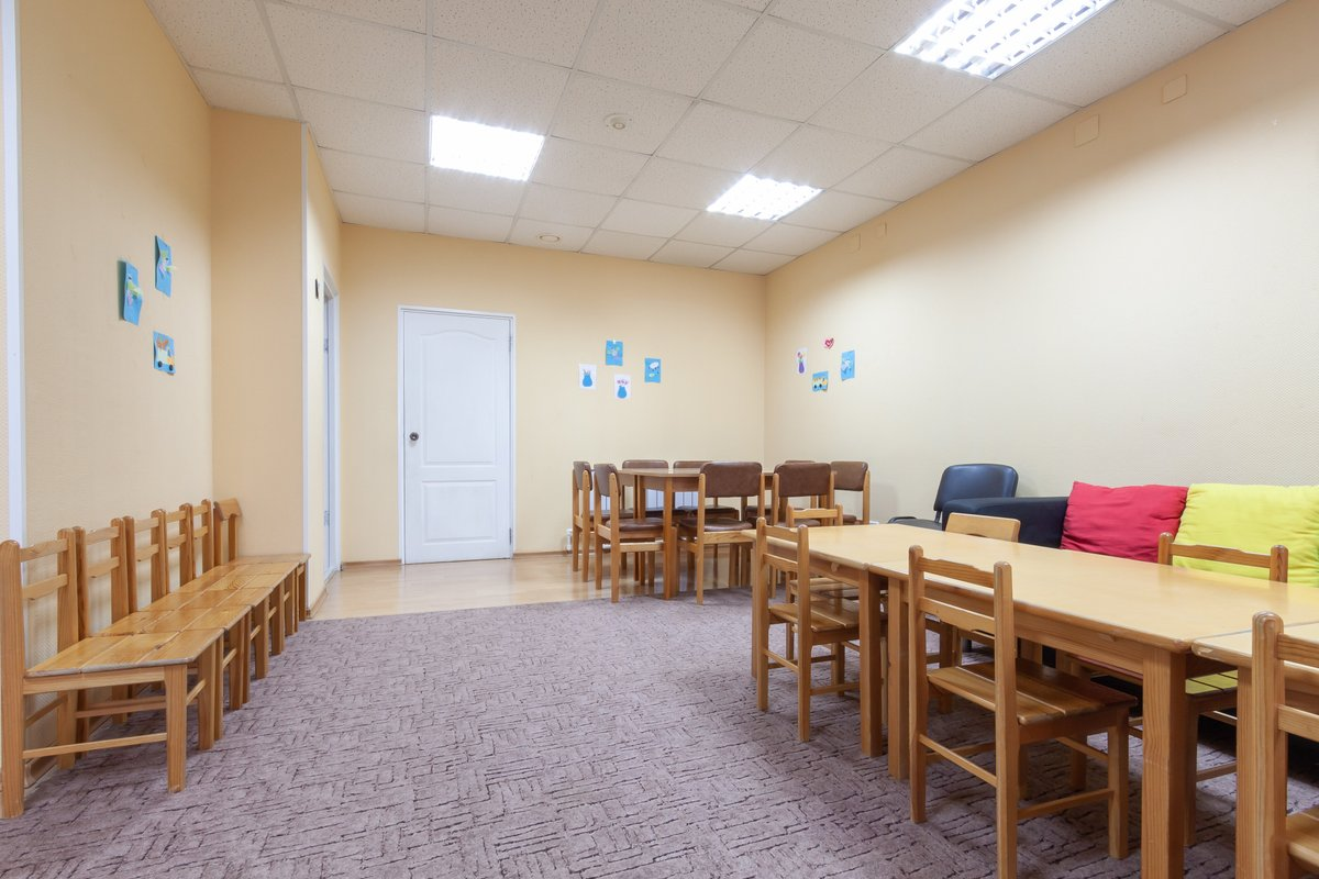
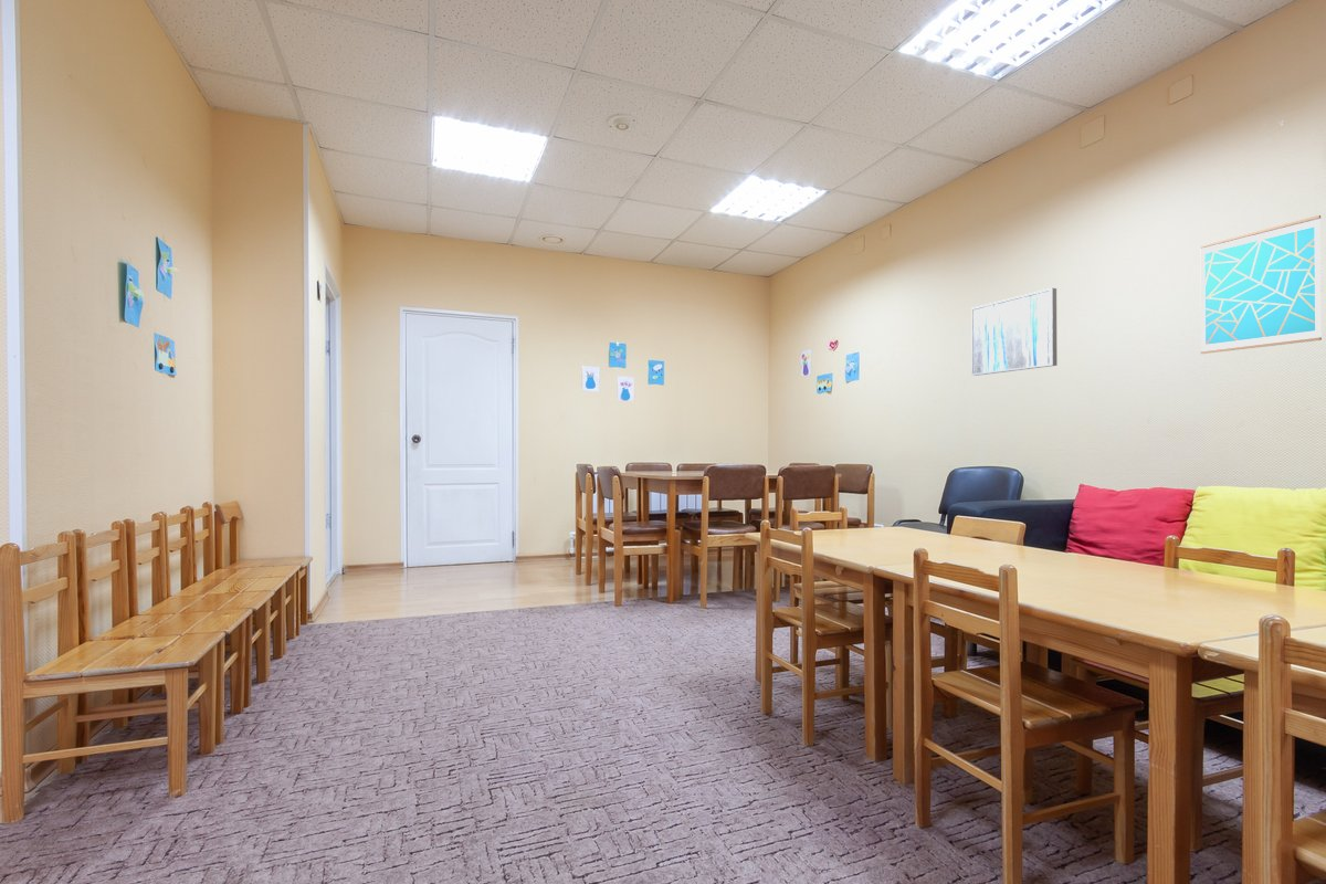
+ wall art (1011, 335)
+ wall art (1256, 290)
